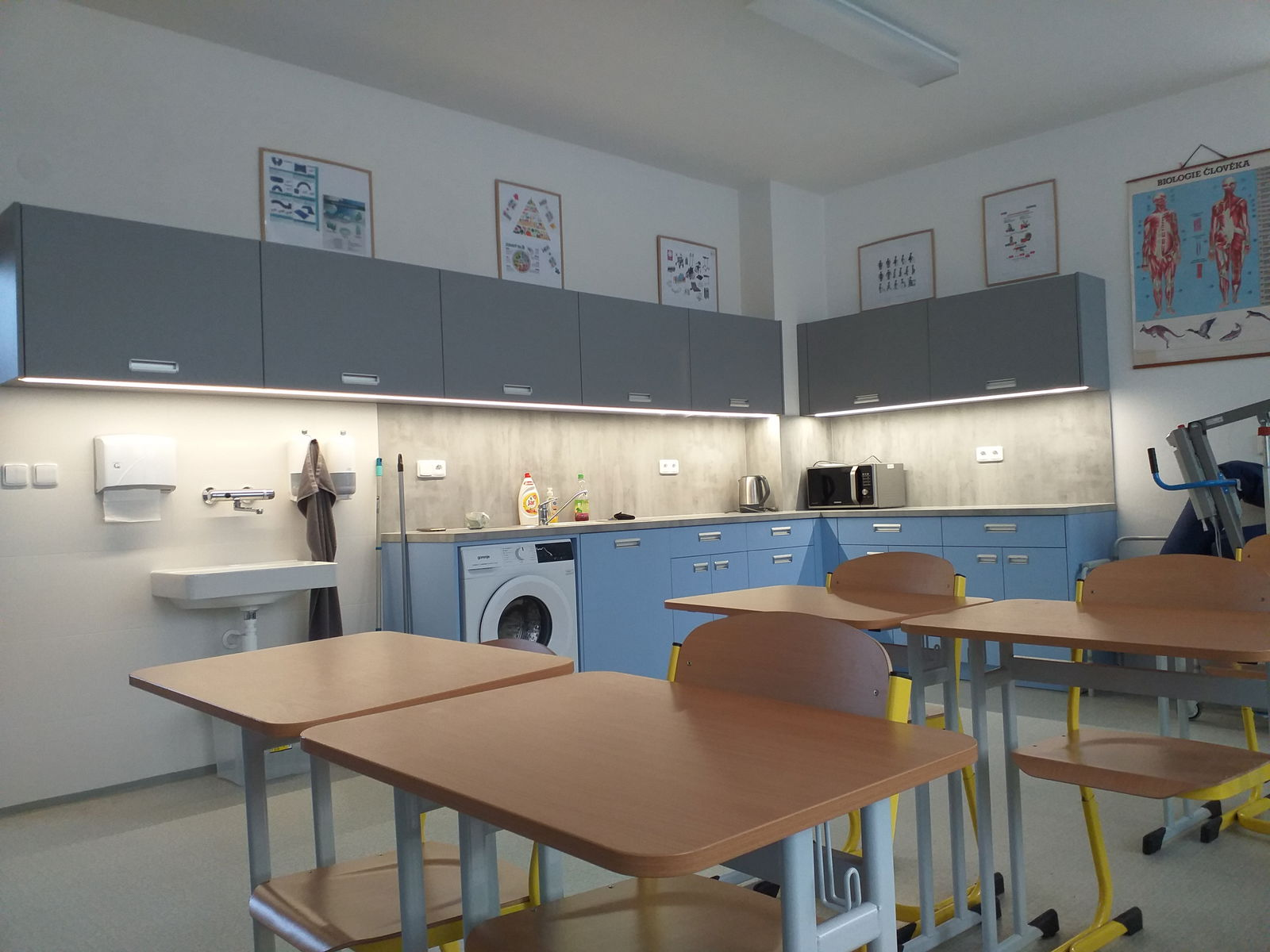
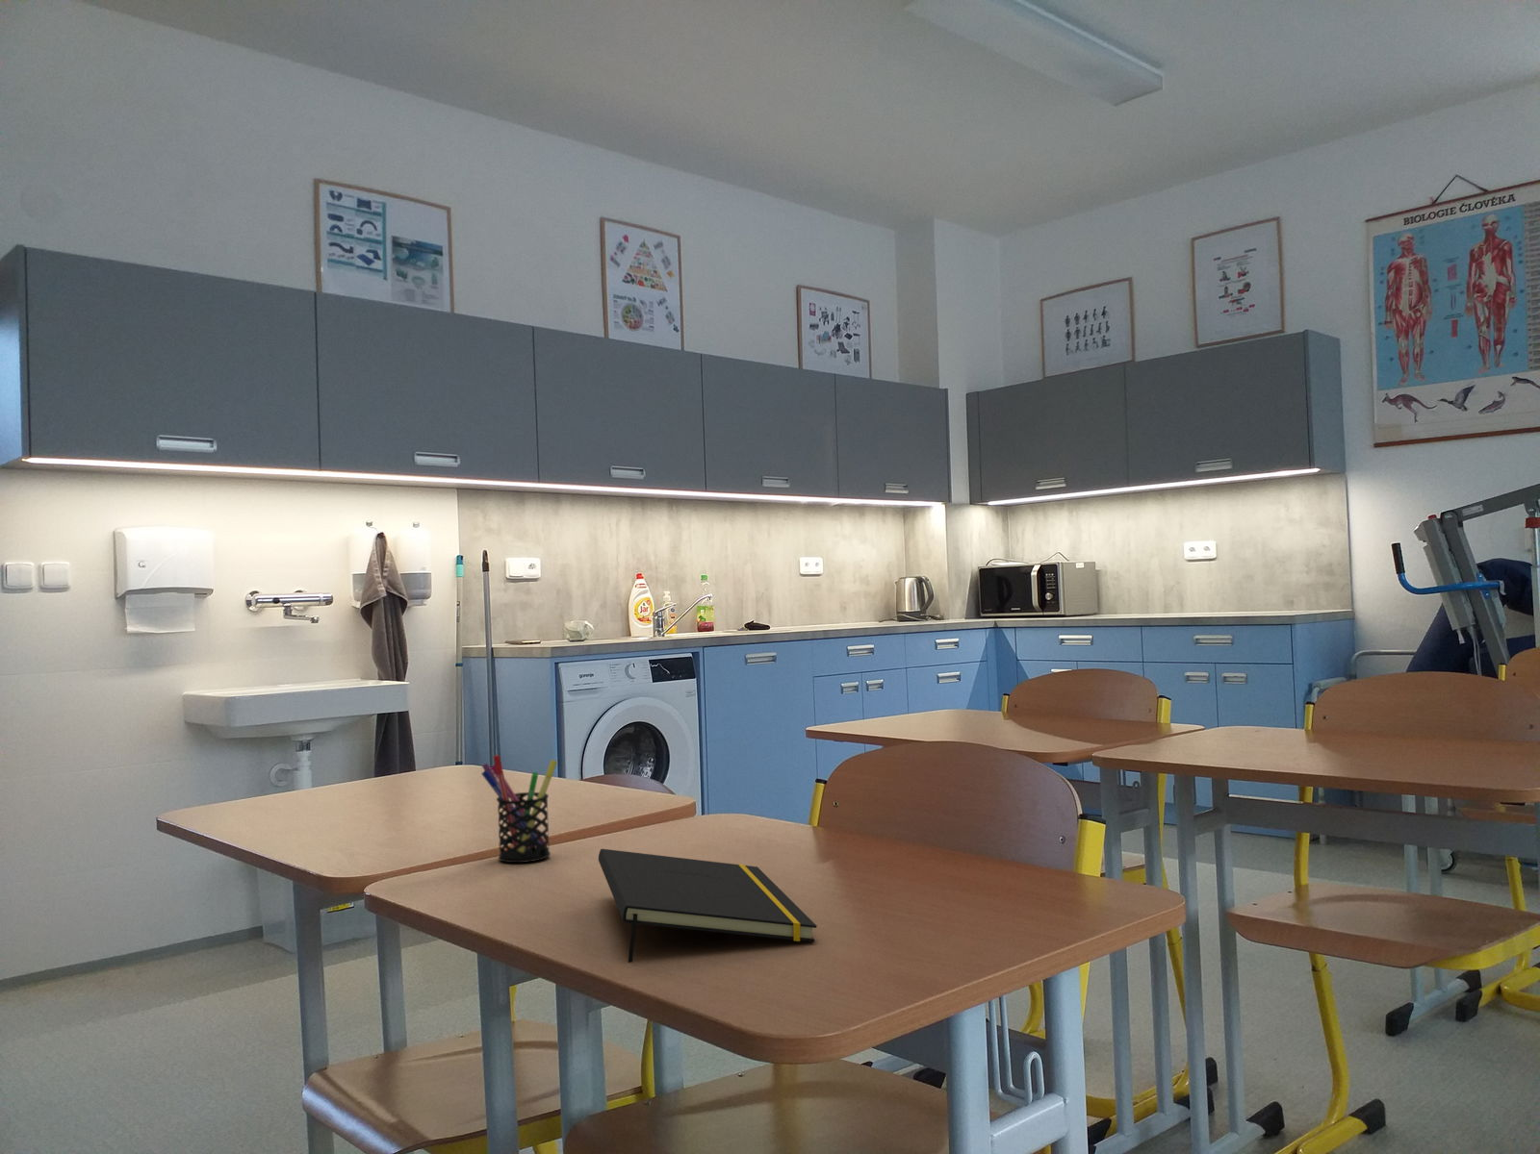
+ pen holder (521, 805)
+ notepad (697, 891)
